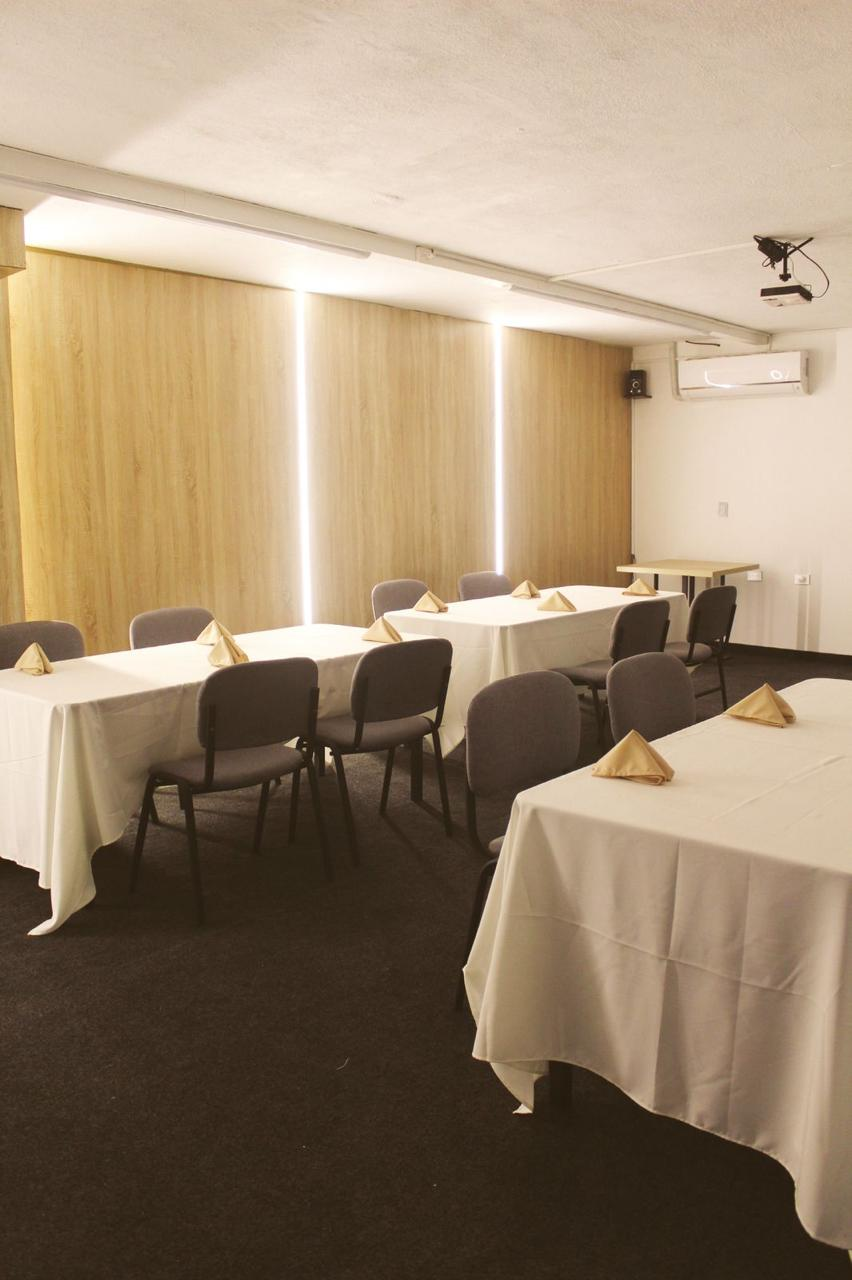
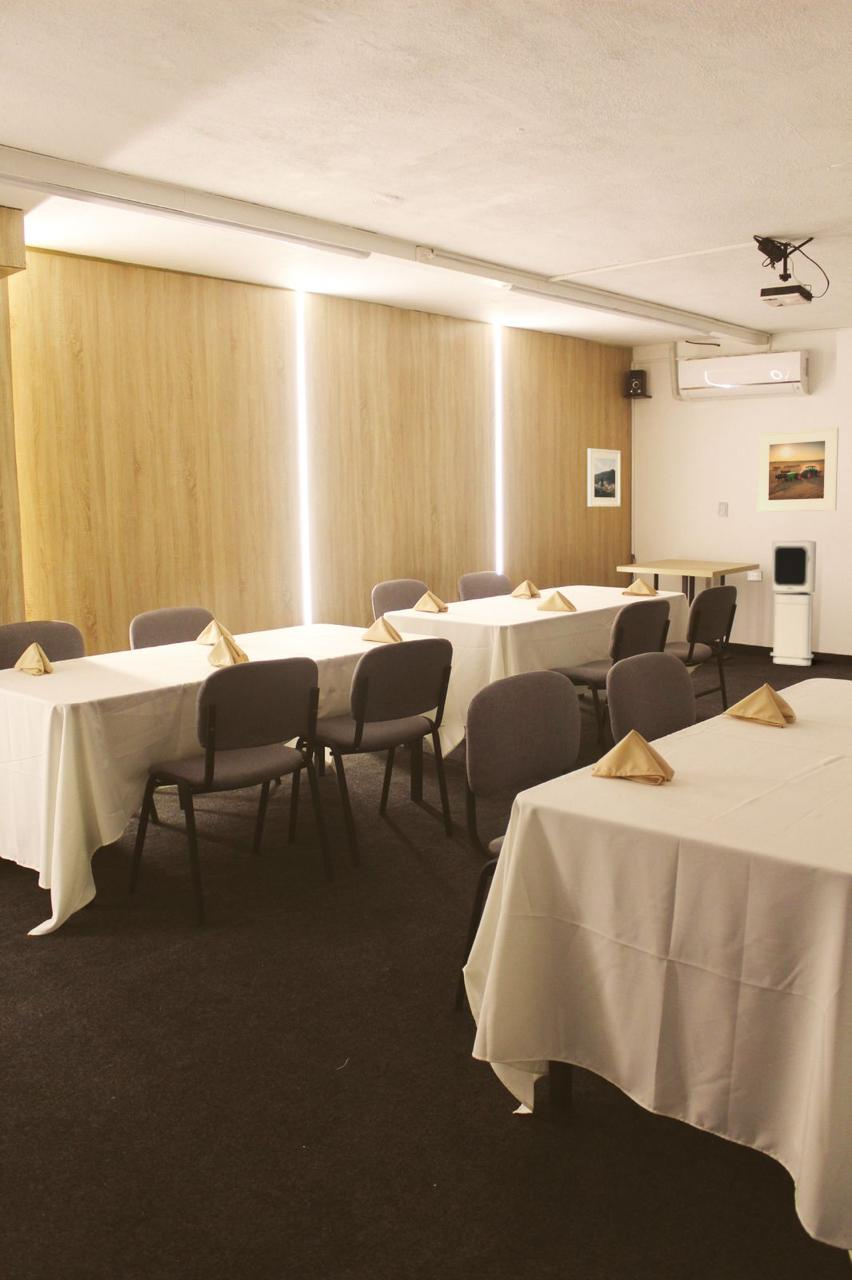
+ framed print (604, 478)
+ air purifier (798, 602)
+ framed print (796, 471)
